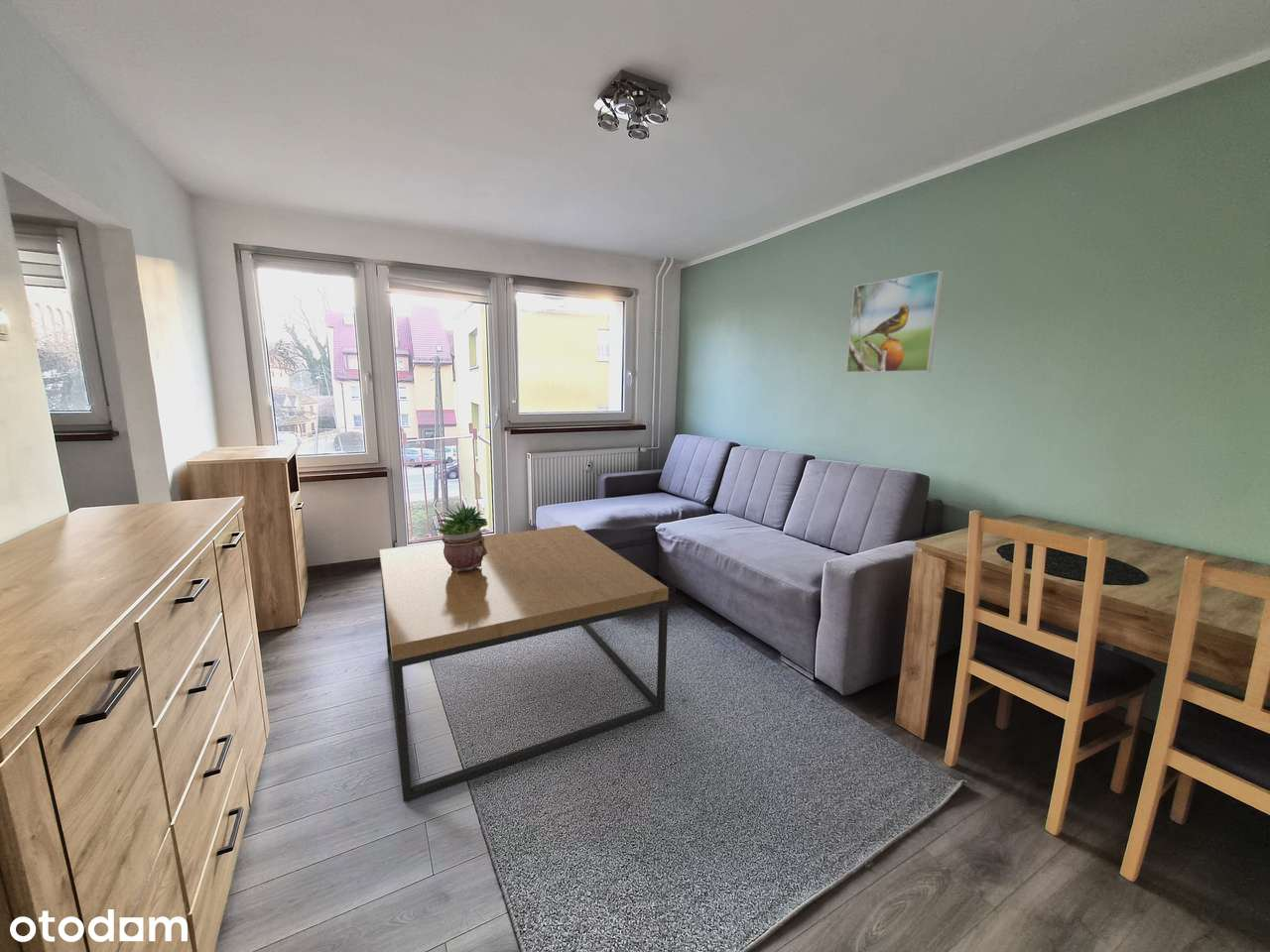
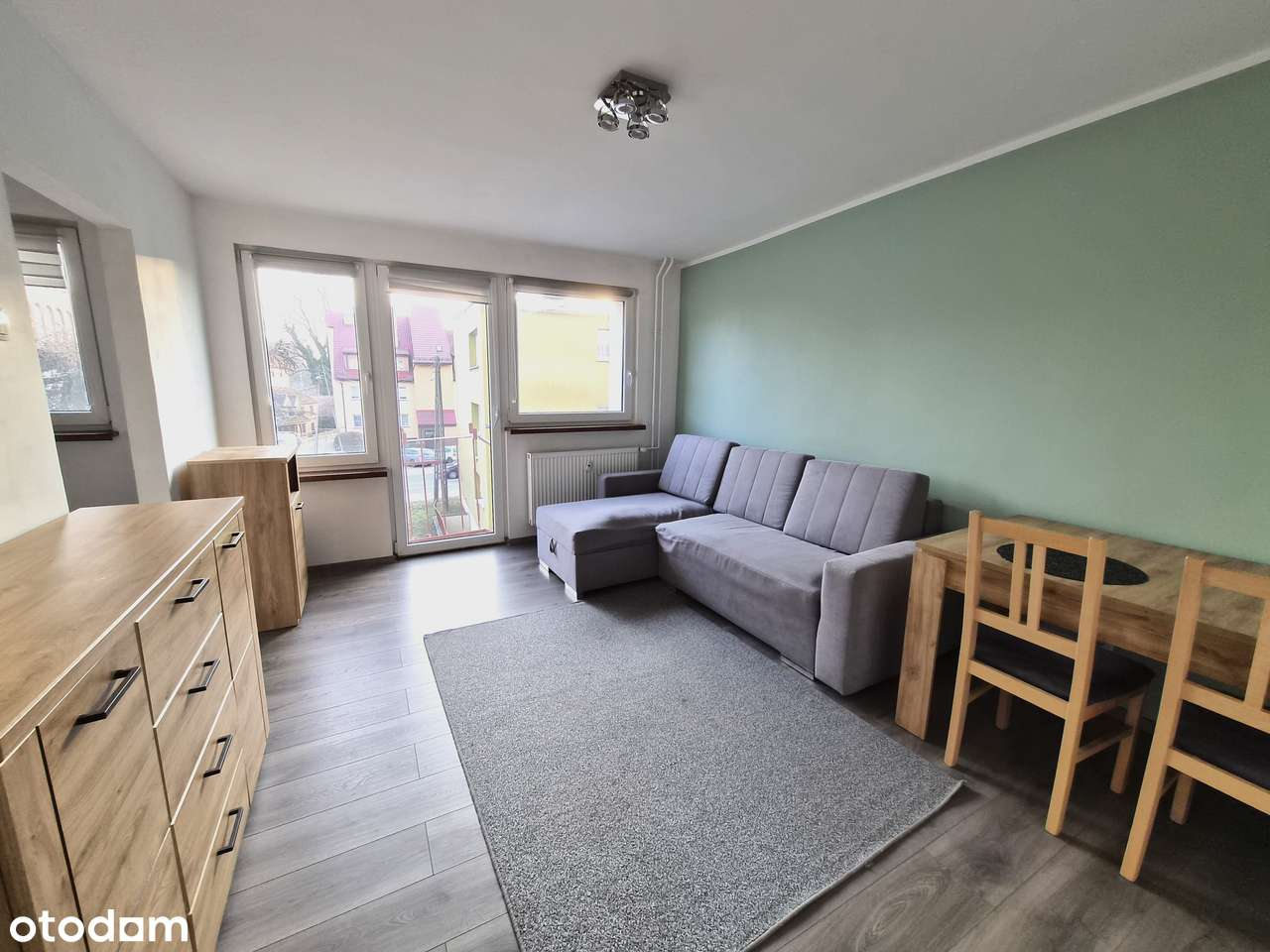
- potted plant (460, 535)
- coffee table (512, 625)
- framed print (890, 325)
